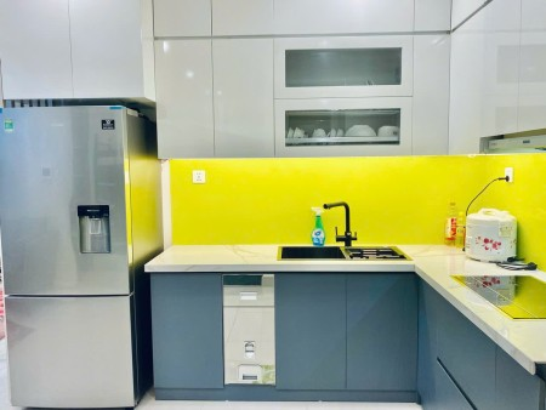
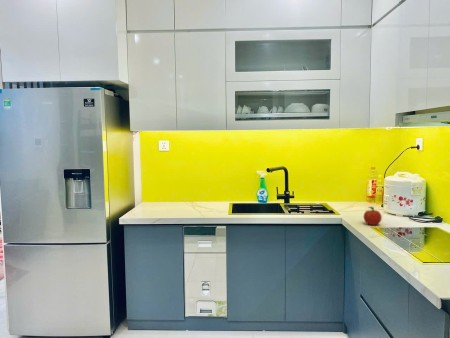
+ fruit (372, 215)
